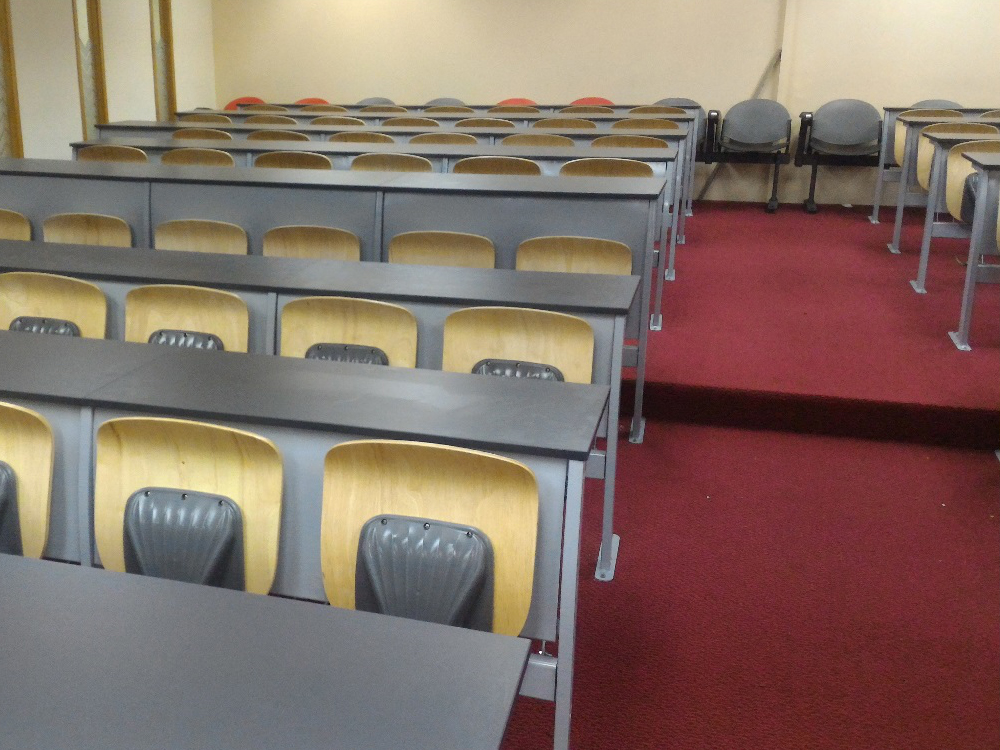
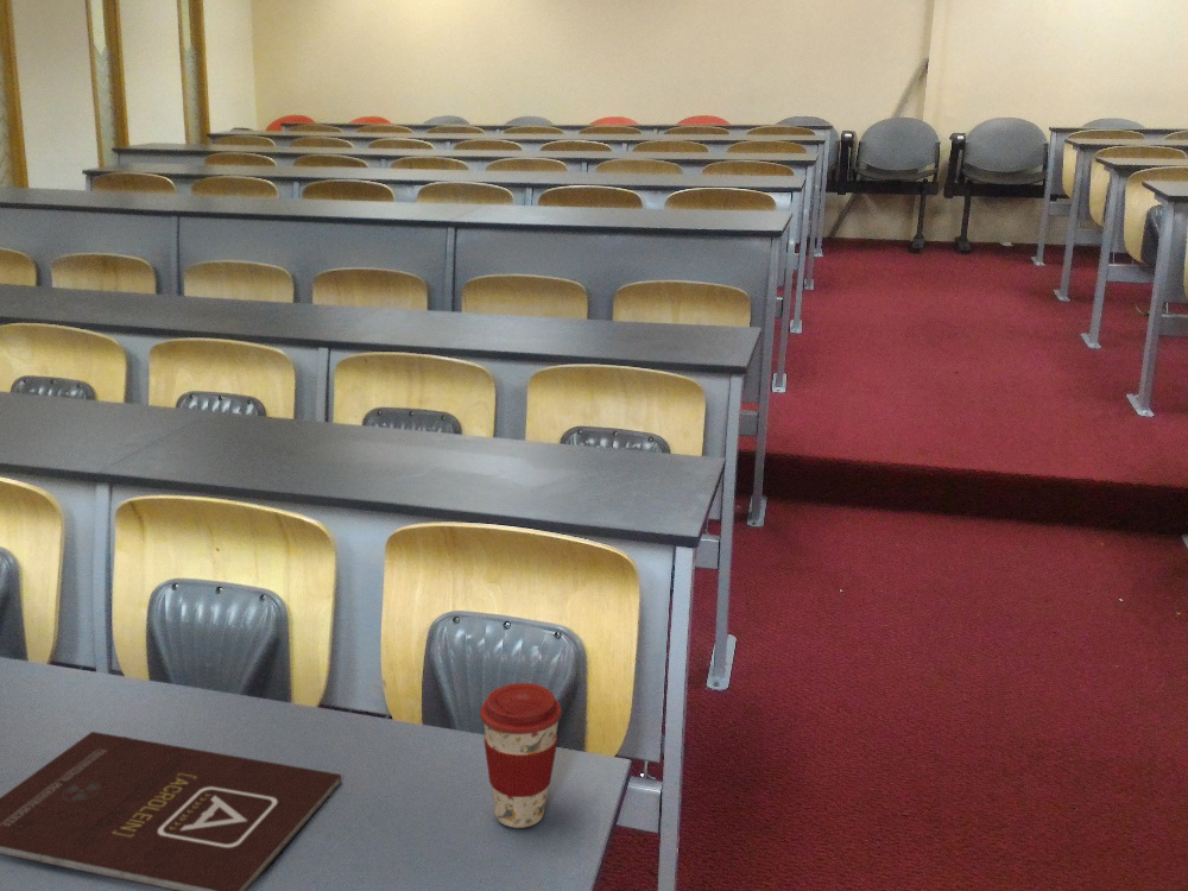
+ coffee cup (519, 757)
+ book (156, 807)
